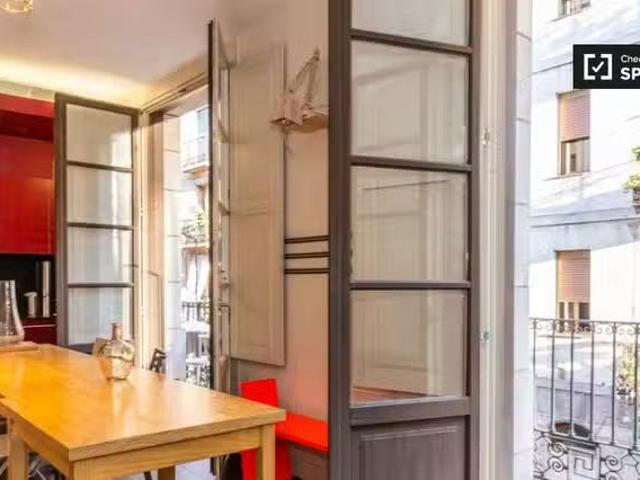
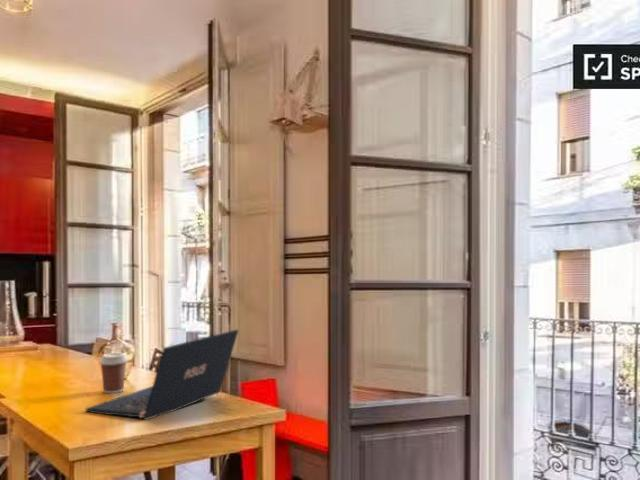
+ laptop (166, 369)
+ coffee cup (113, 372)
